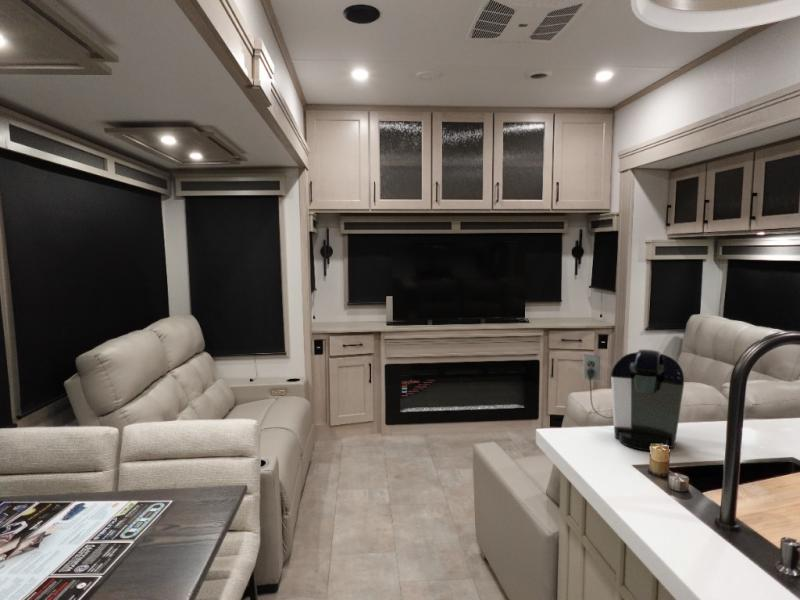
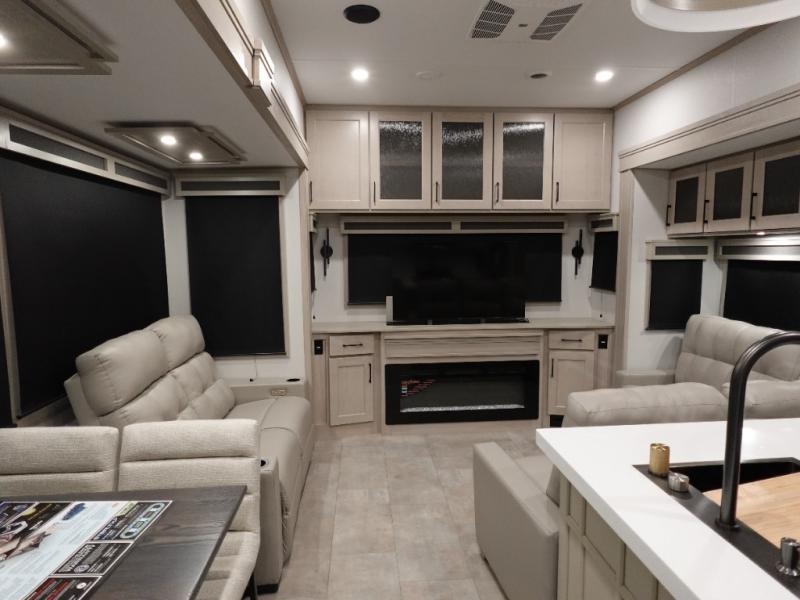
- coffee maker (627, 392)
